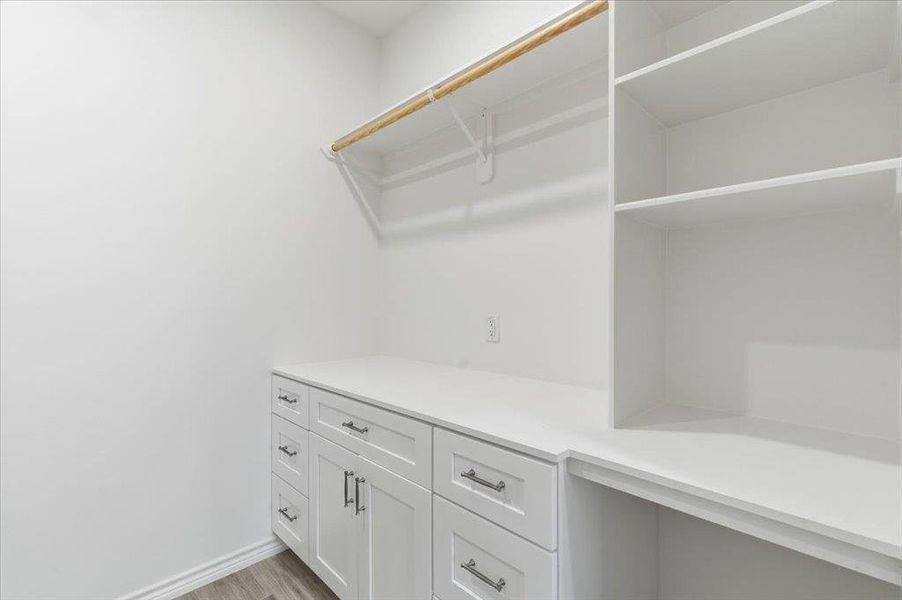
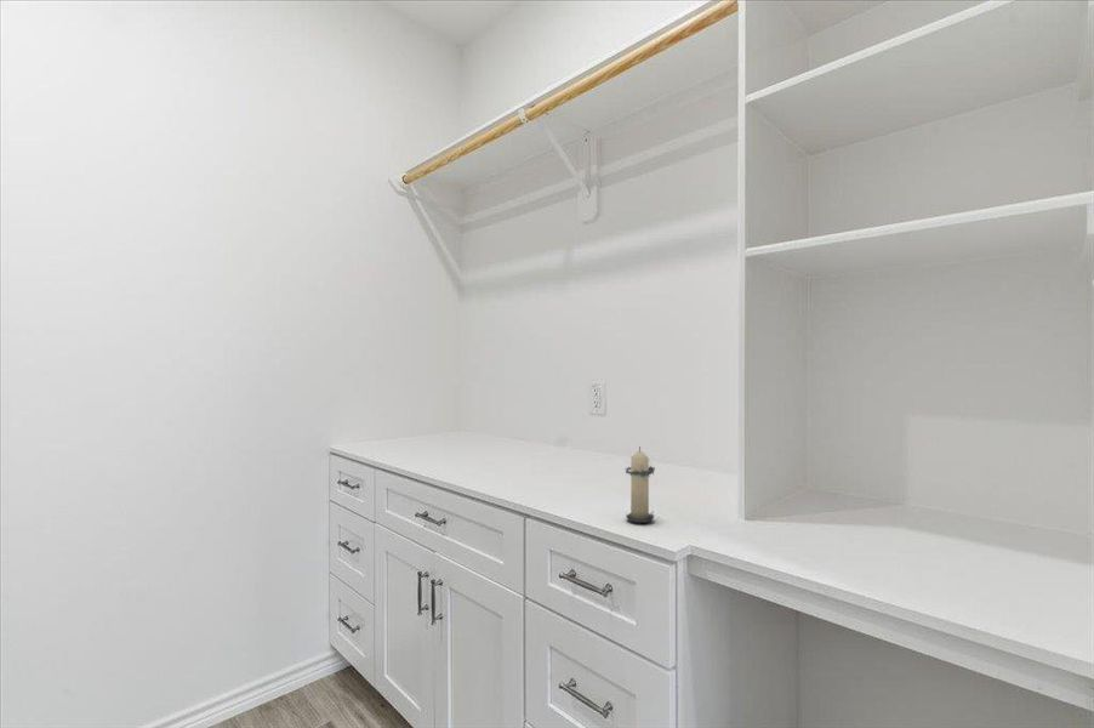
+ candle (639, 483)
